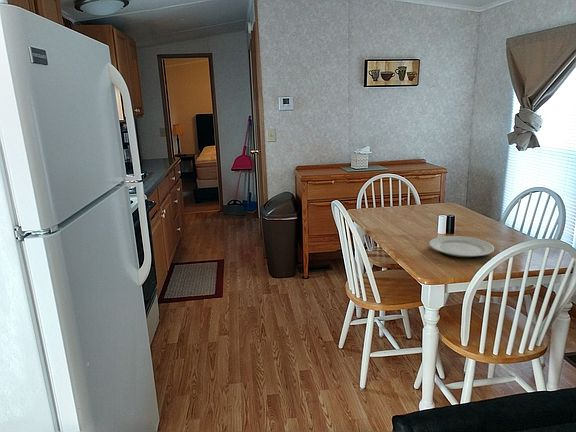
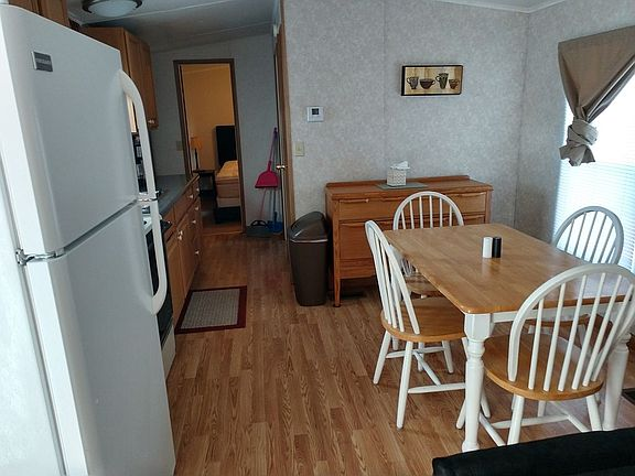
- chinaware (460, 247)
